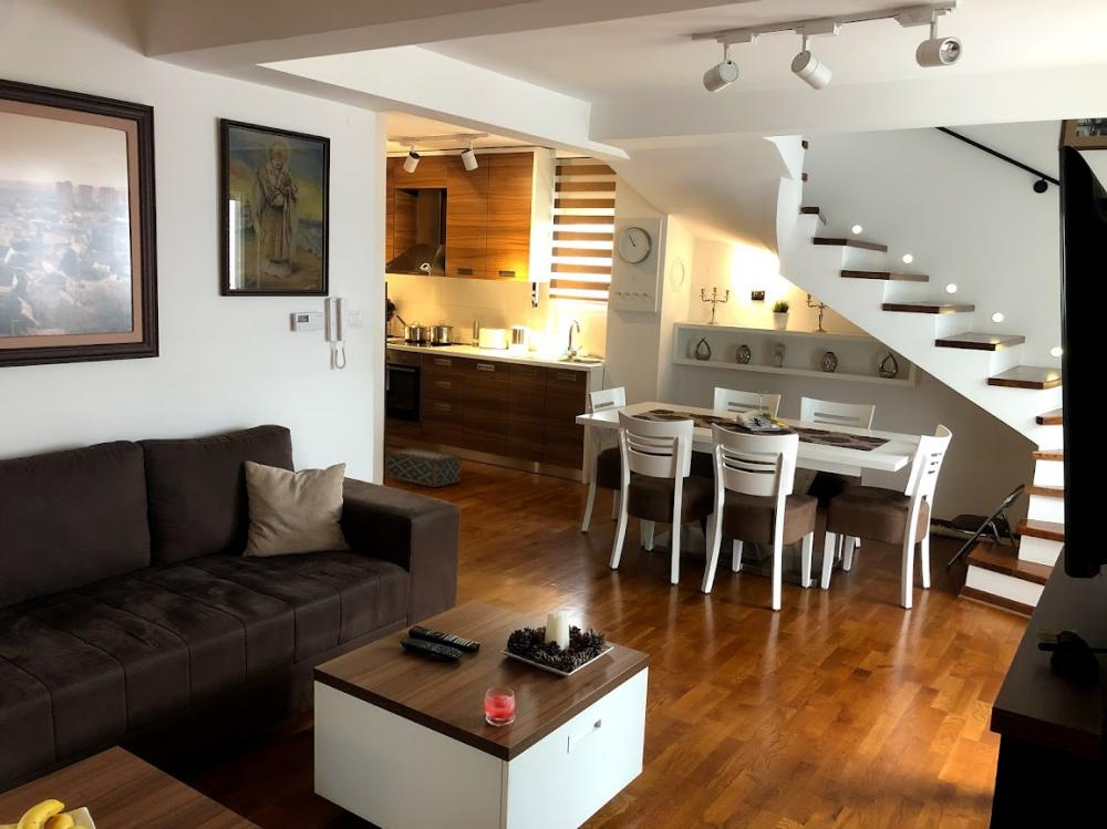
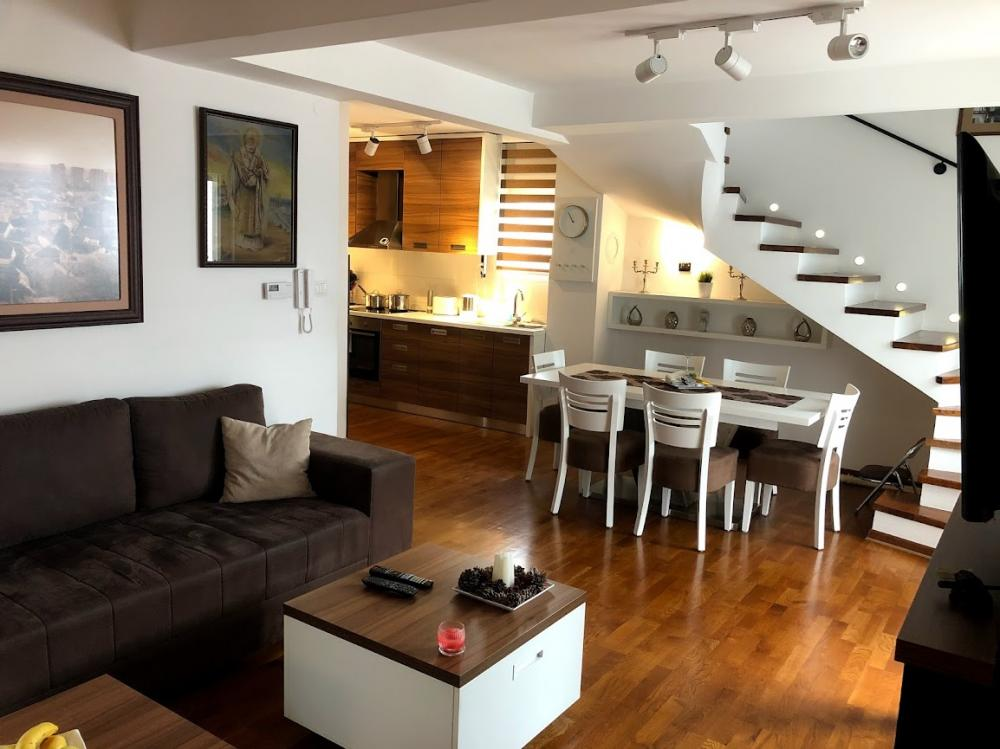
- woven basket (423, 466)
